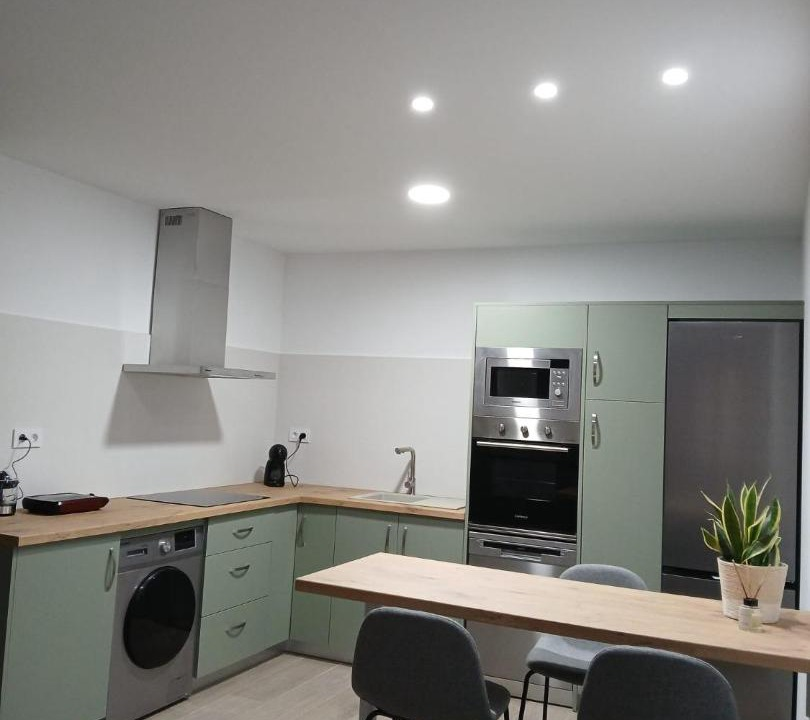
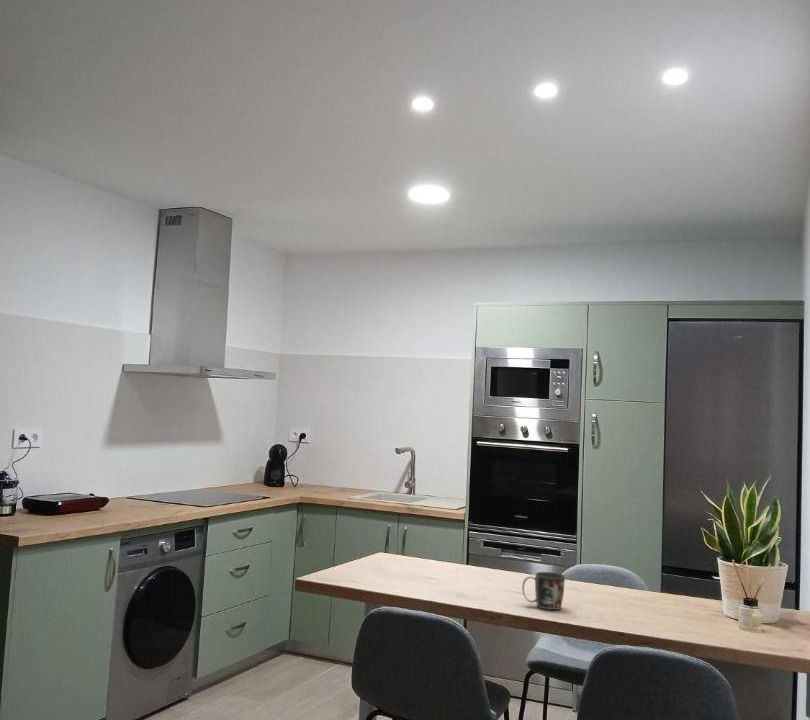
+ mug (543, 590)
